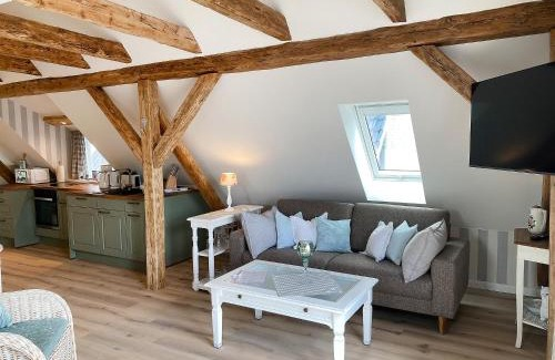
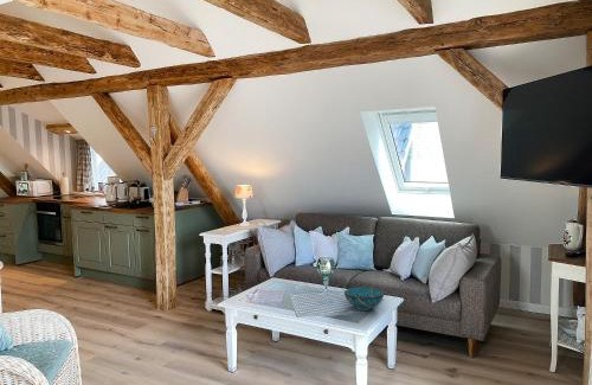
+ decorative bowl (363, 300)
